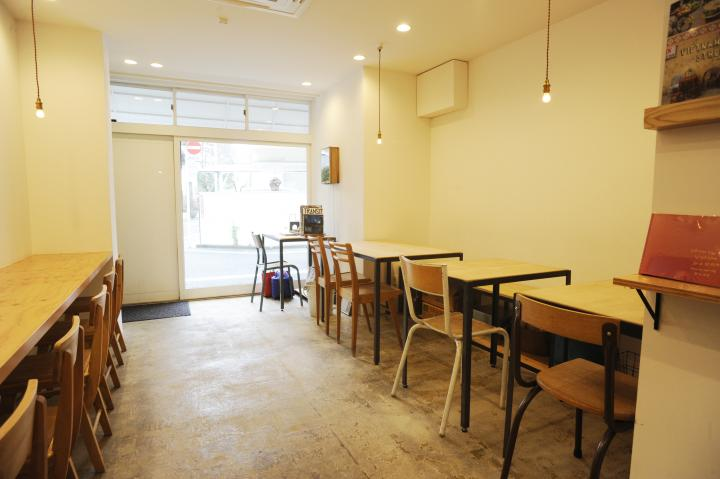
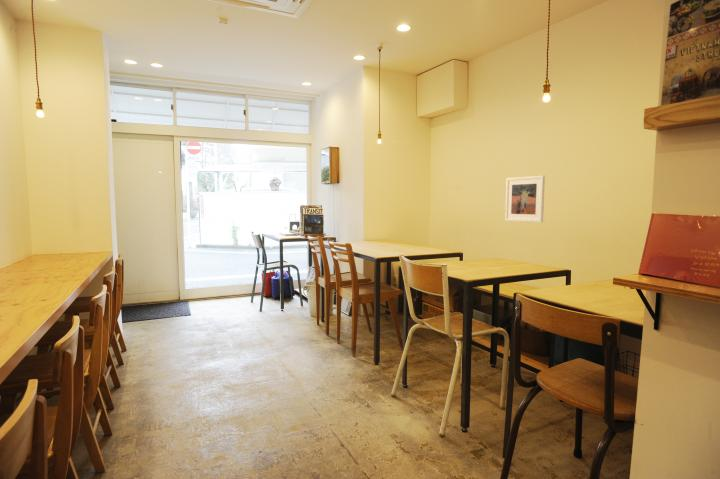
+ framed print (523, 199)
